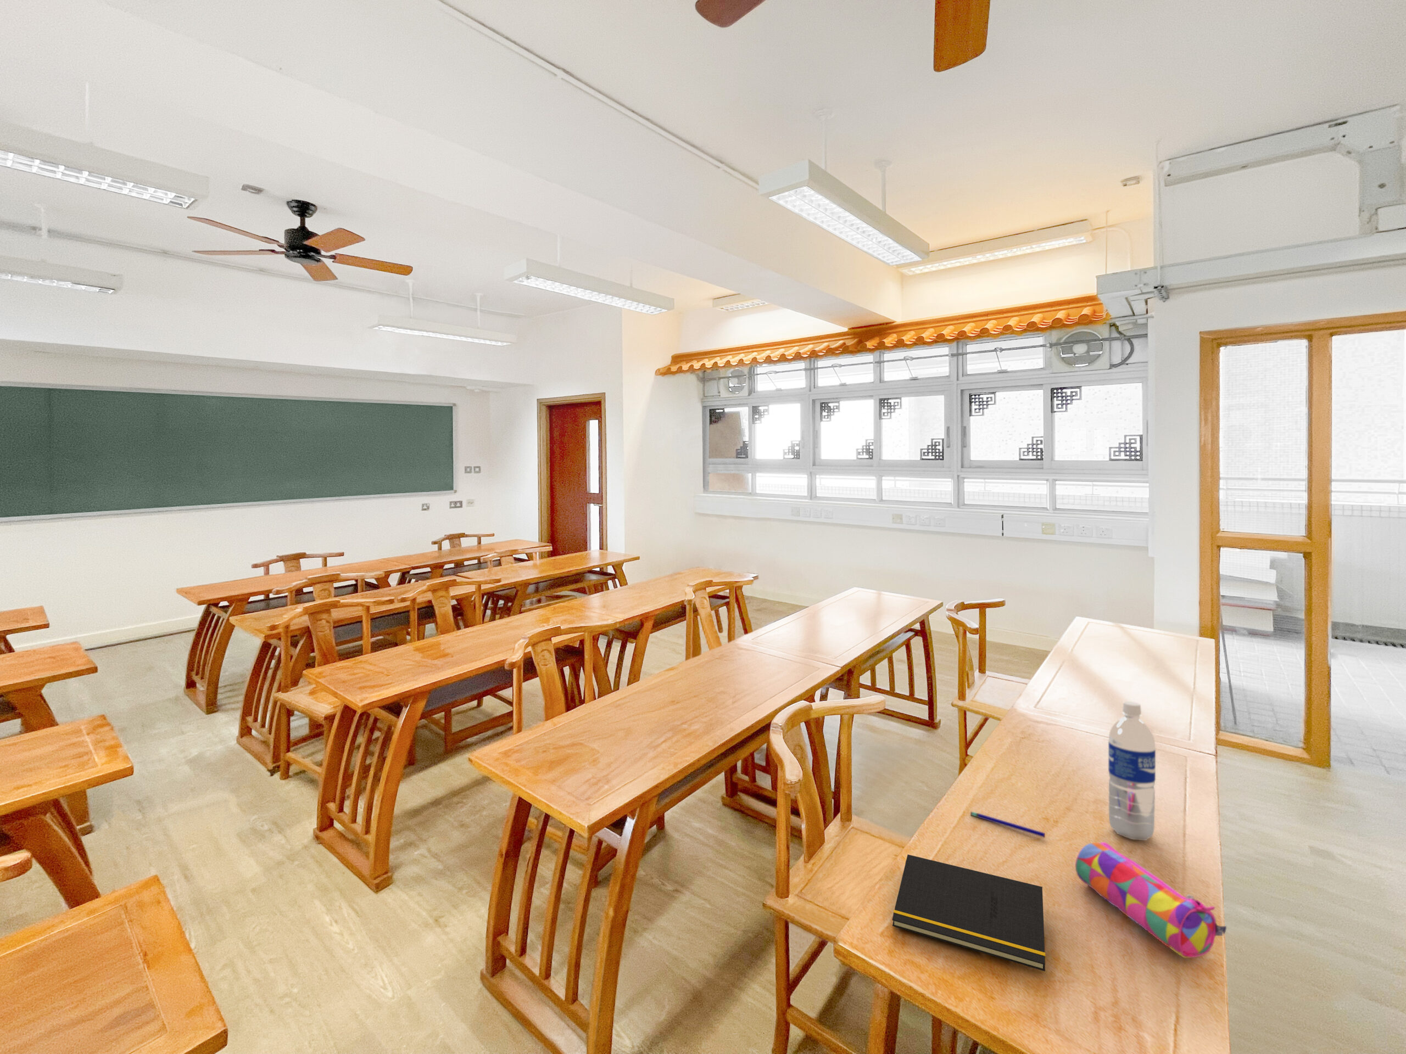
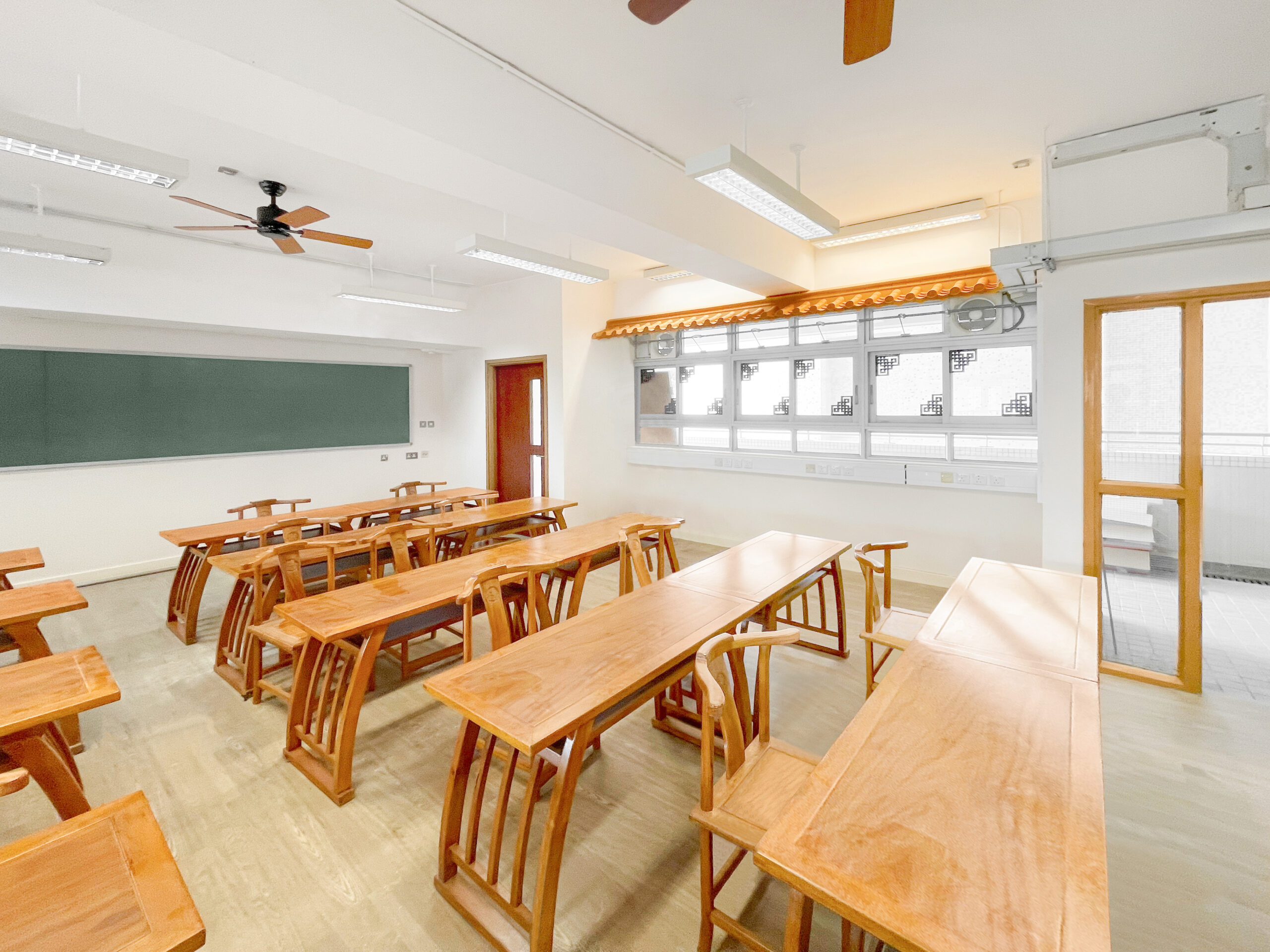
- pen (1006, 824)
- notepad (969, 906)
- water bottle (1131, 768)
- pencil case (1143, 893)
